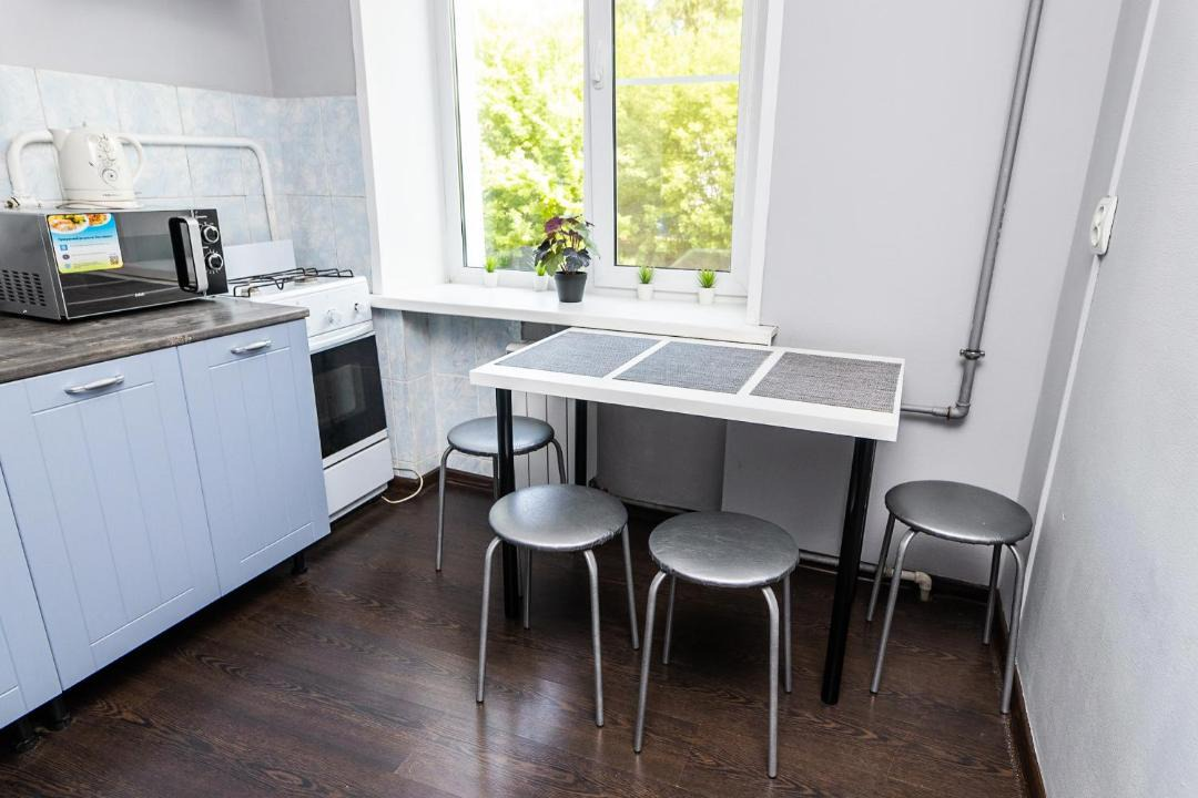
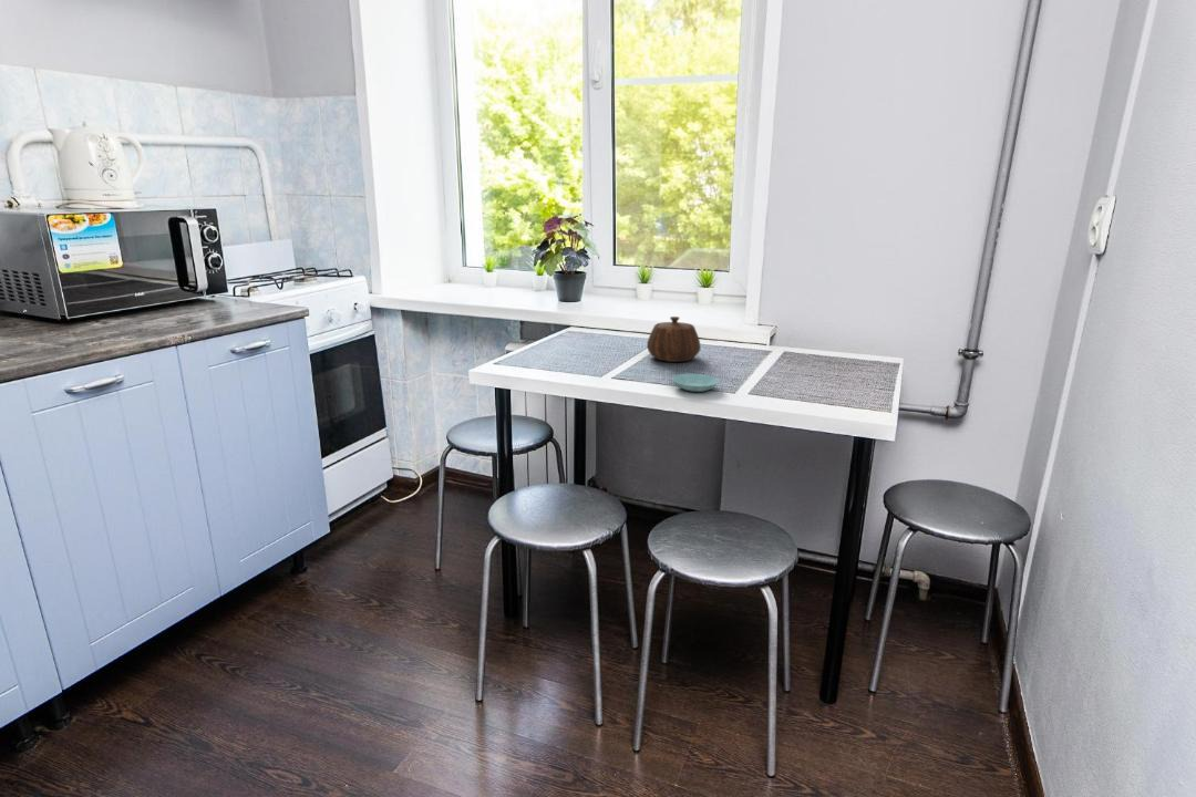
+ saucer (694, 383)
+ teapot (673, 338)
